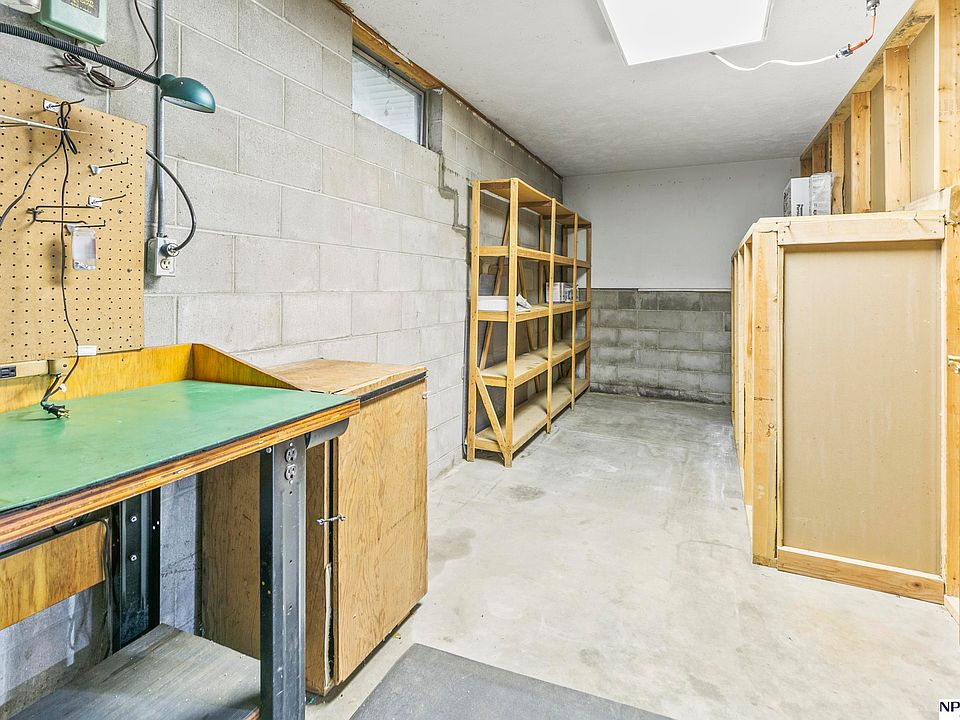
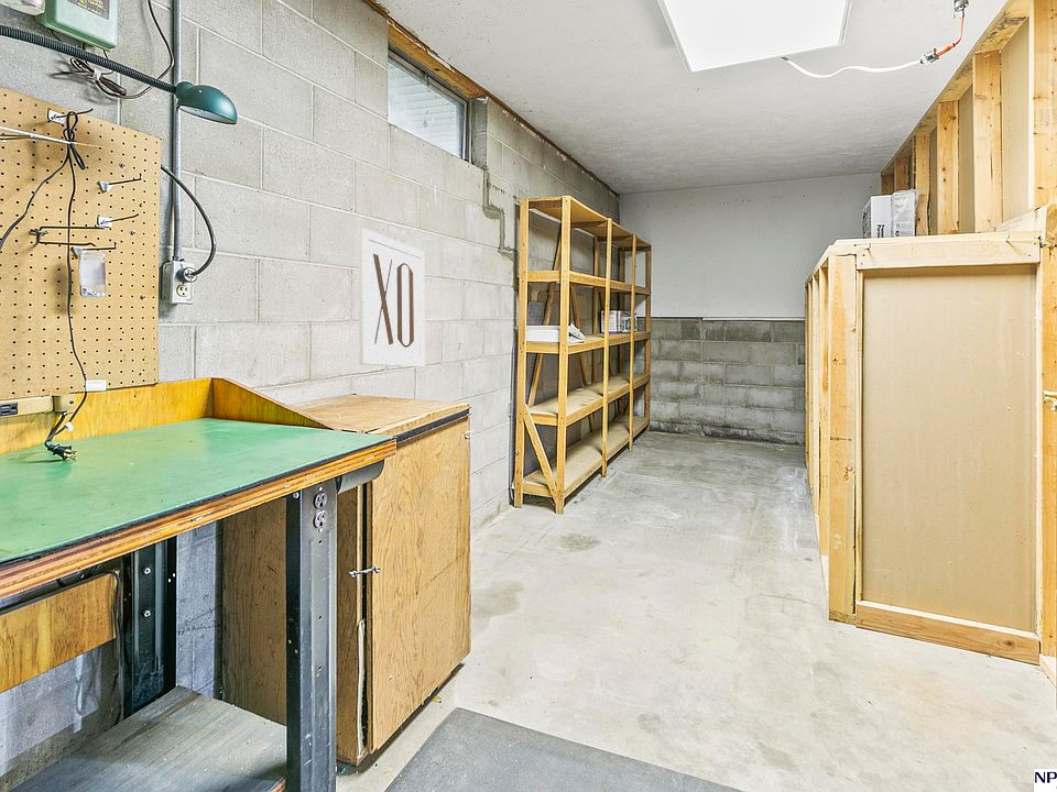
+ wall art (394, 302)
